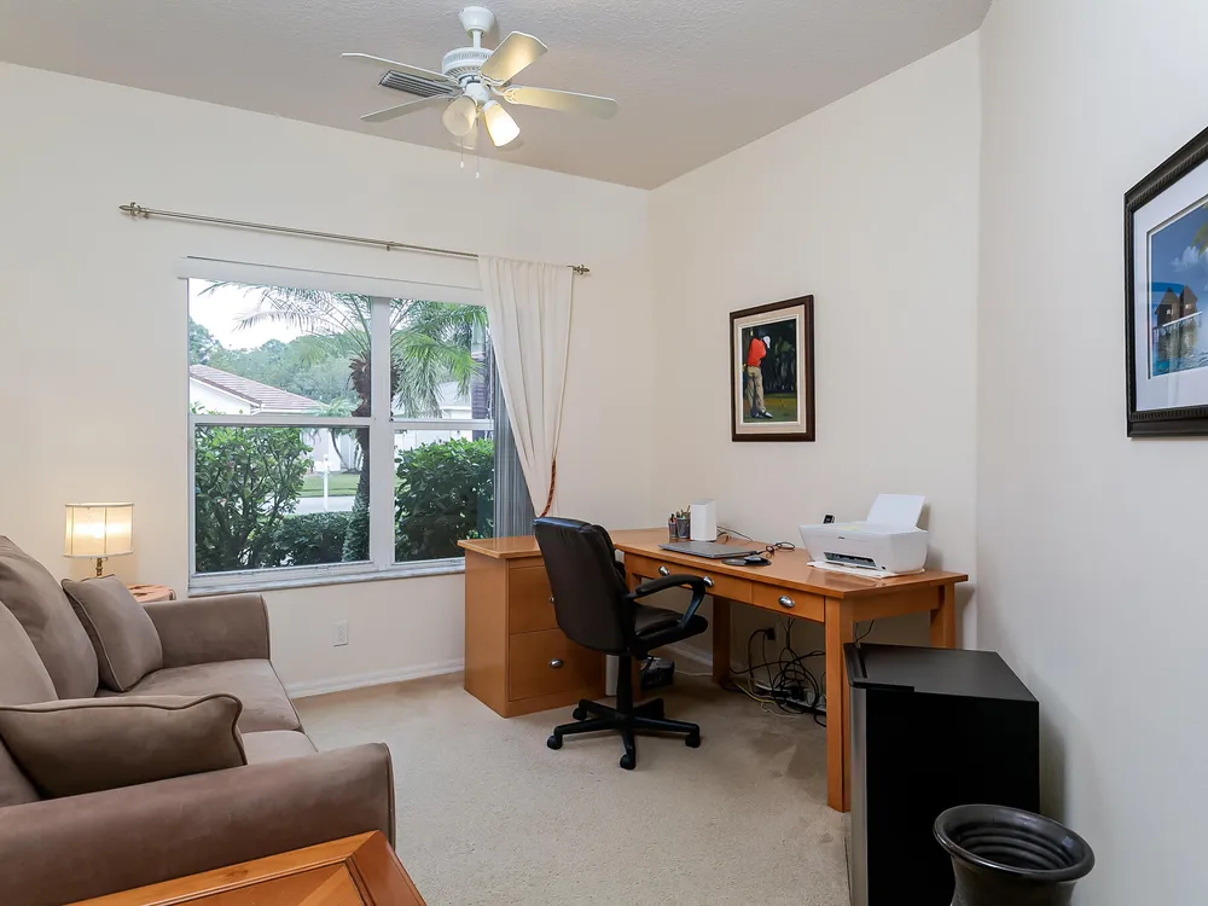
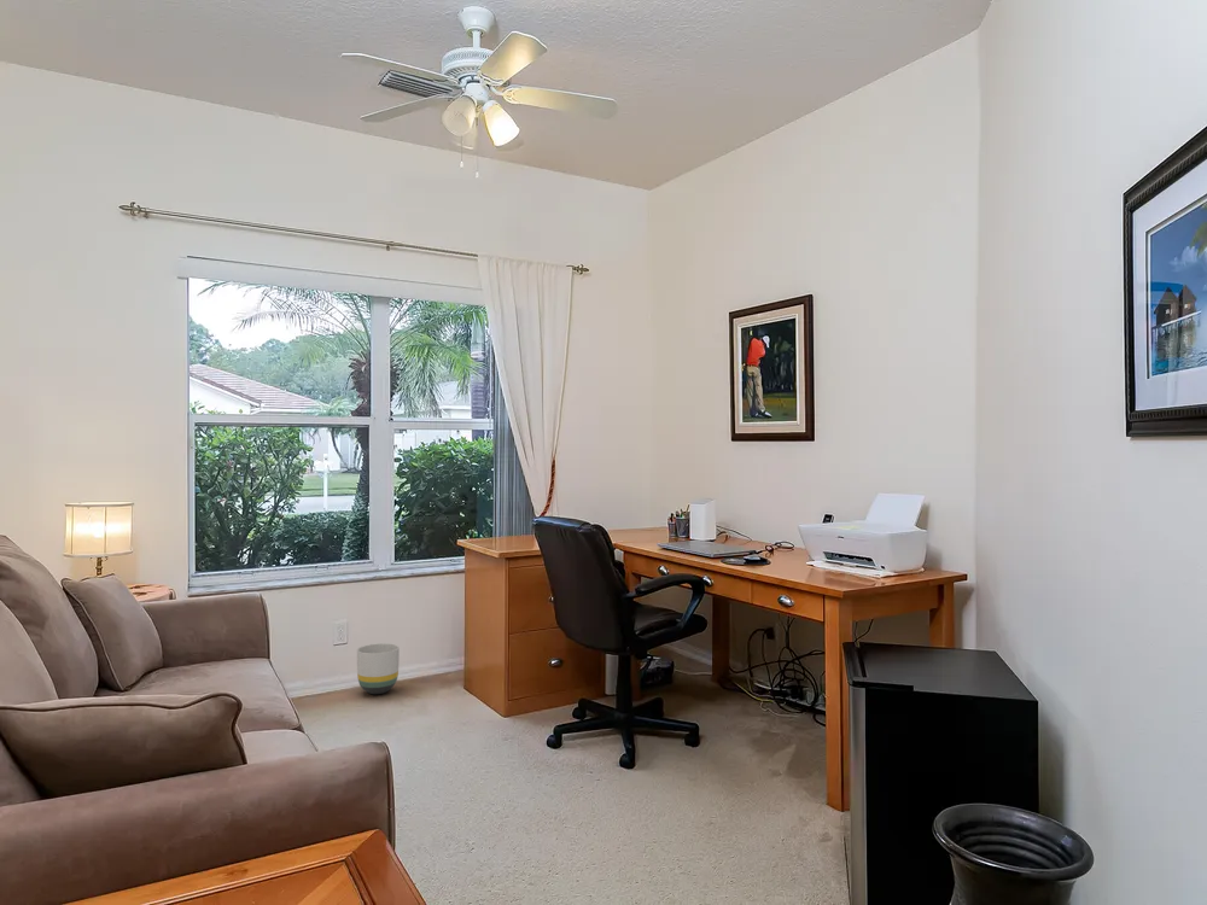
+ planter (378, 670)
